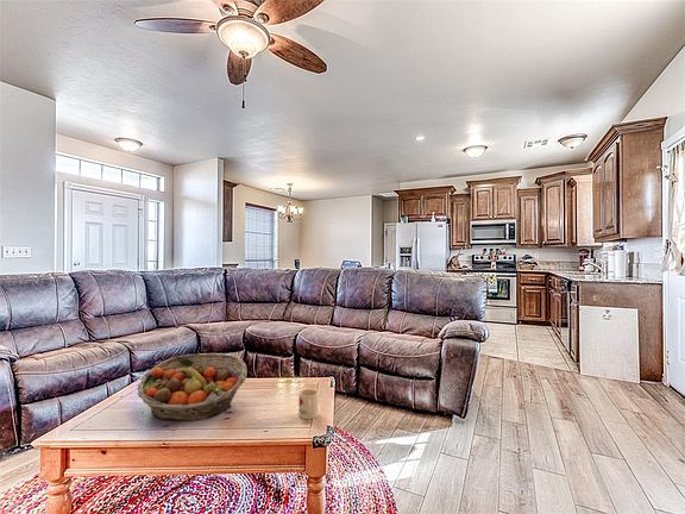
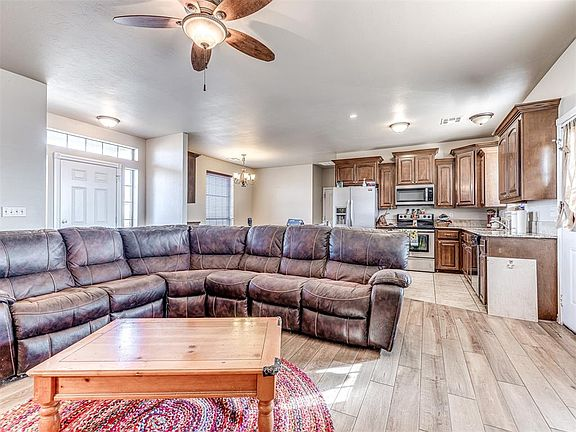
- mug (308, 405)
- fruit basket (194, 384)
